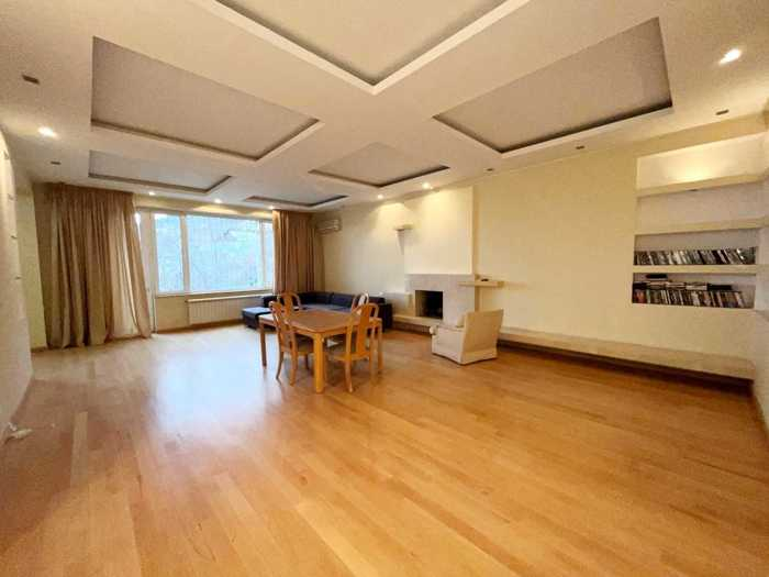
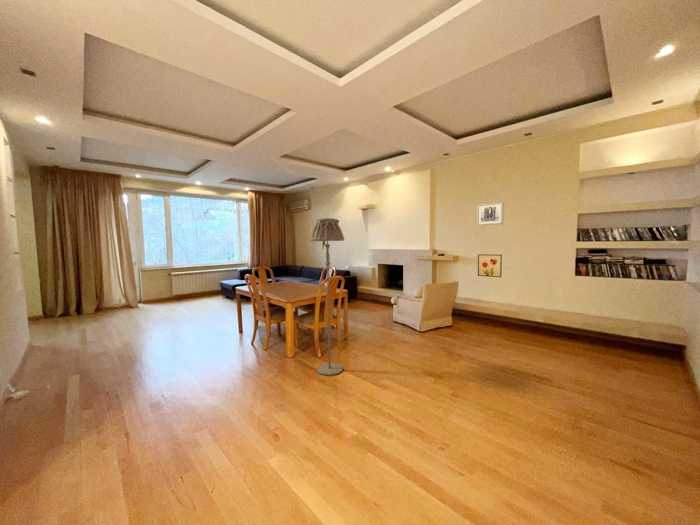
+ wall art (489, 265)
+ floor lamp (328, 295)
+ wall art (489, 214)
